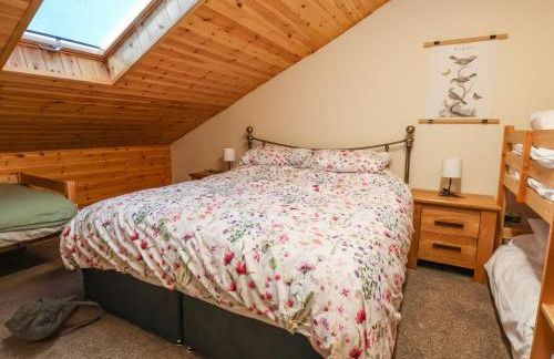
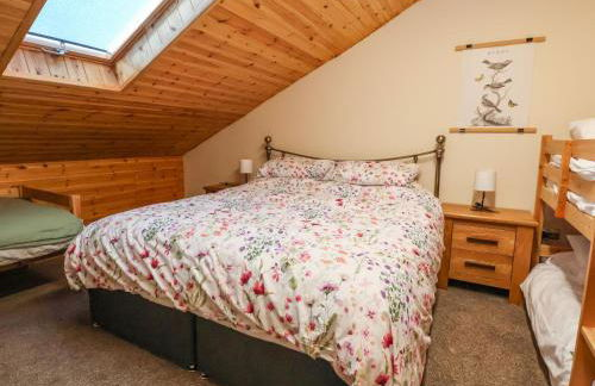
- backpack (50, 312)
